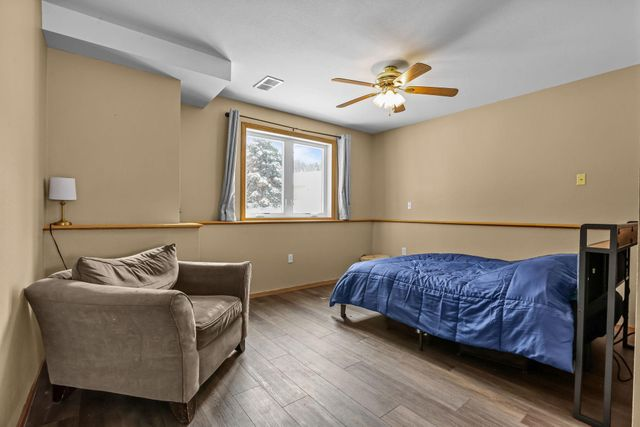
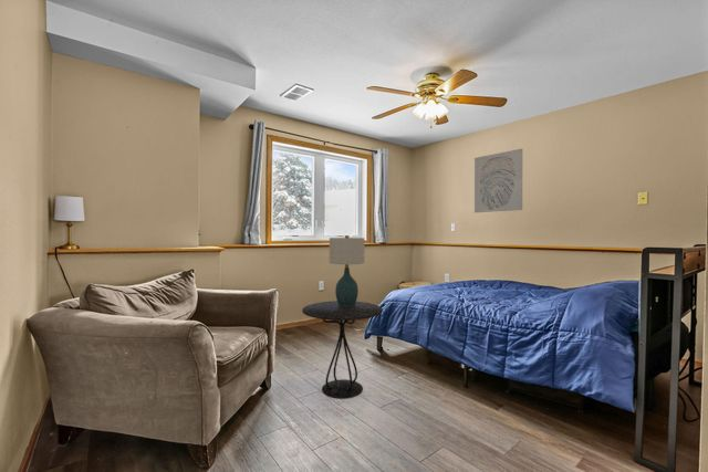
+ wall art (497, 182)
+ table lamp (346, 270)
+ side table (344, 348)
